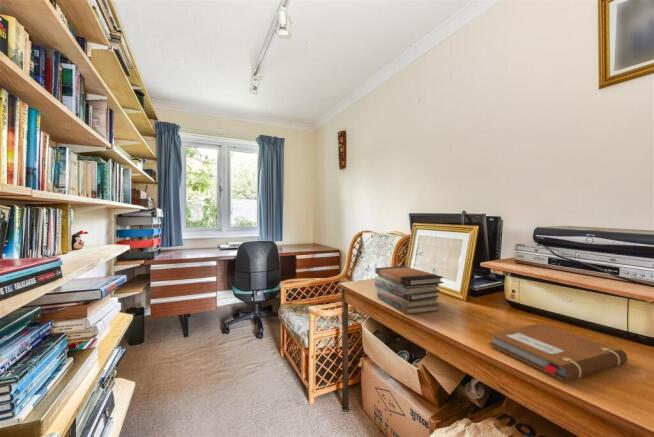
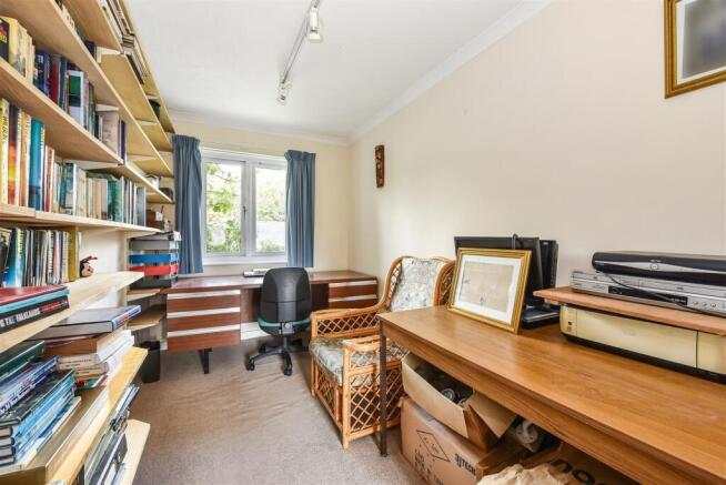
- notebook (551, 348)
- book stack (405, 287)
